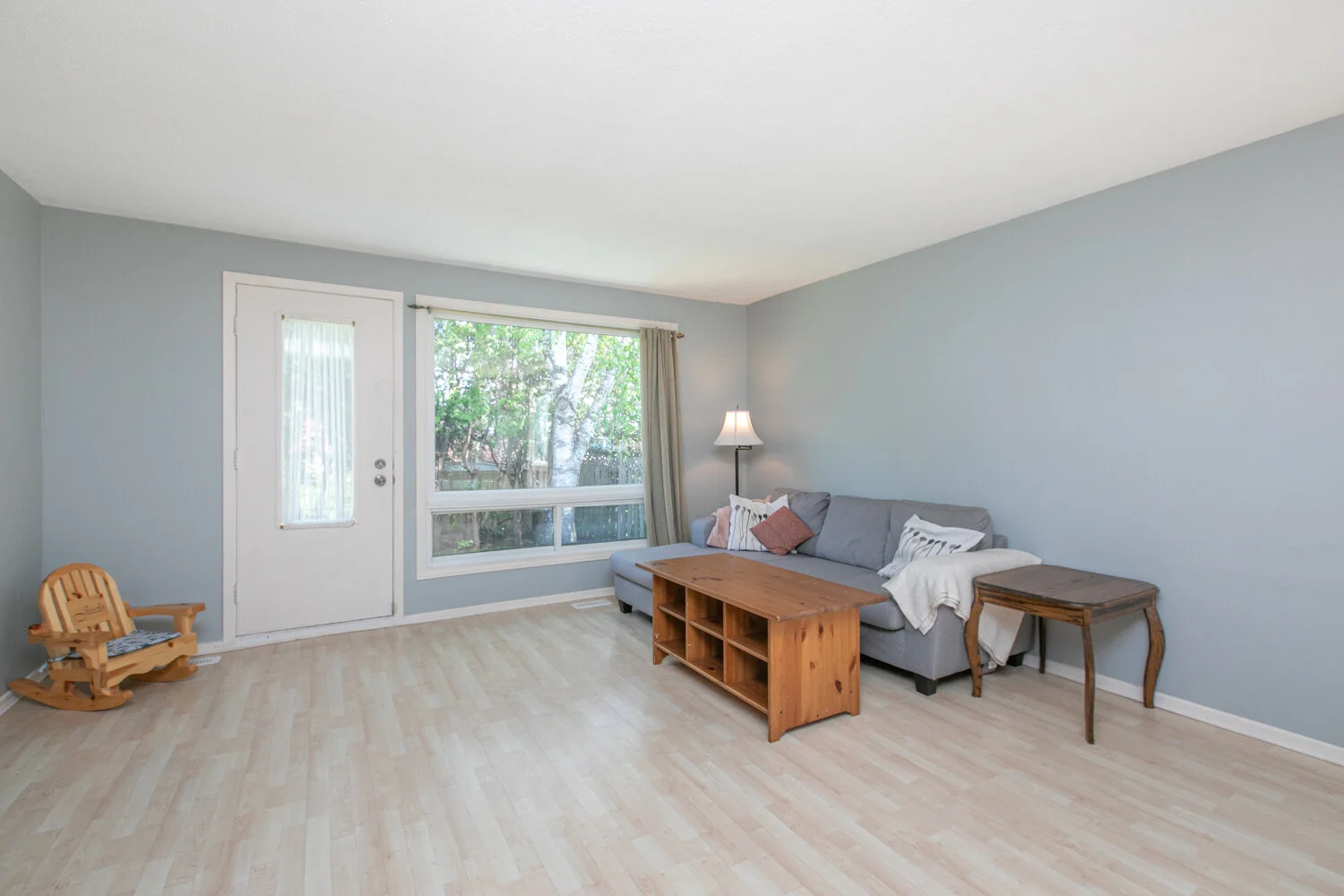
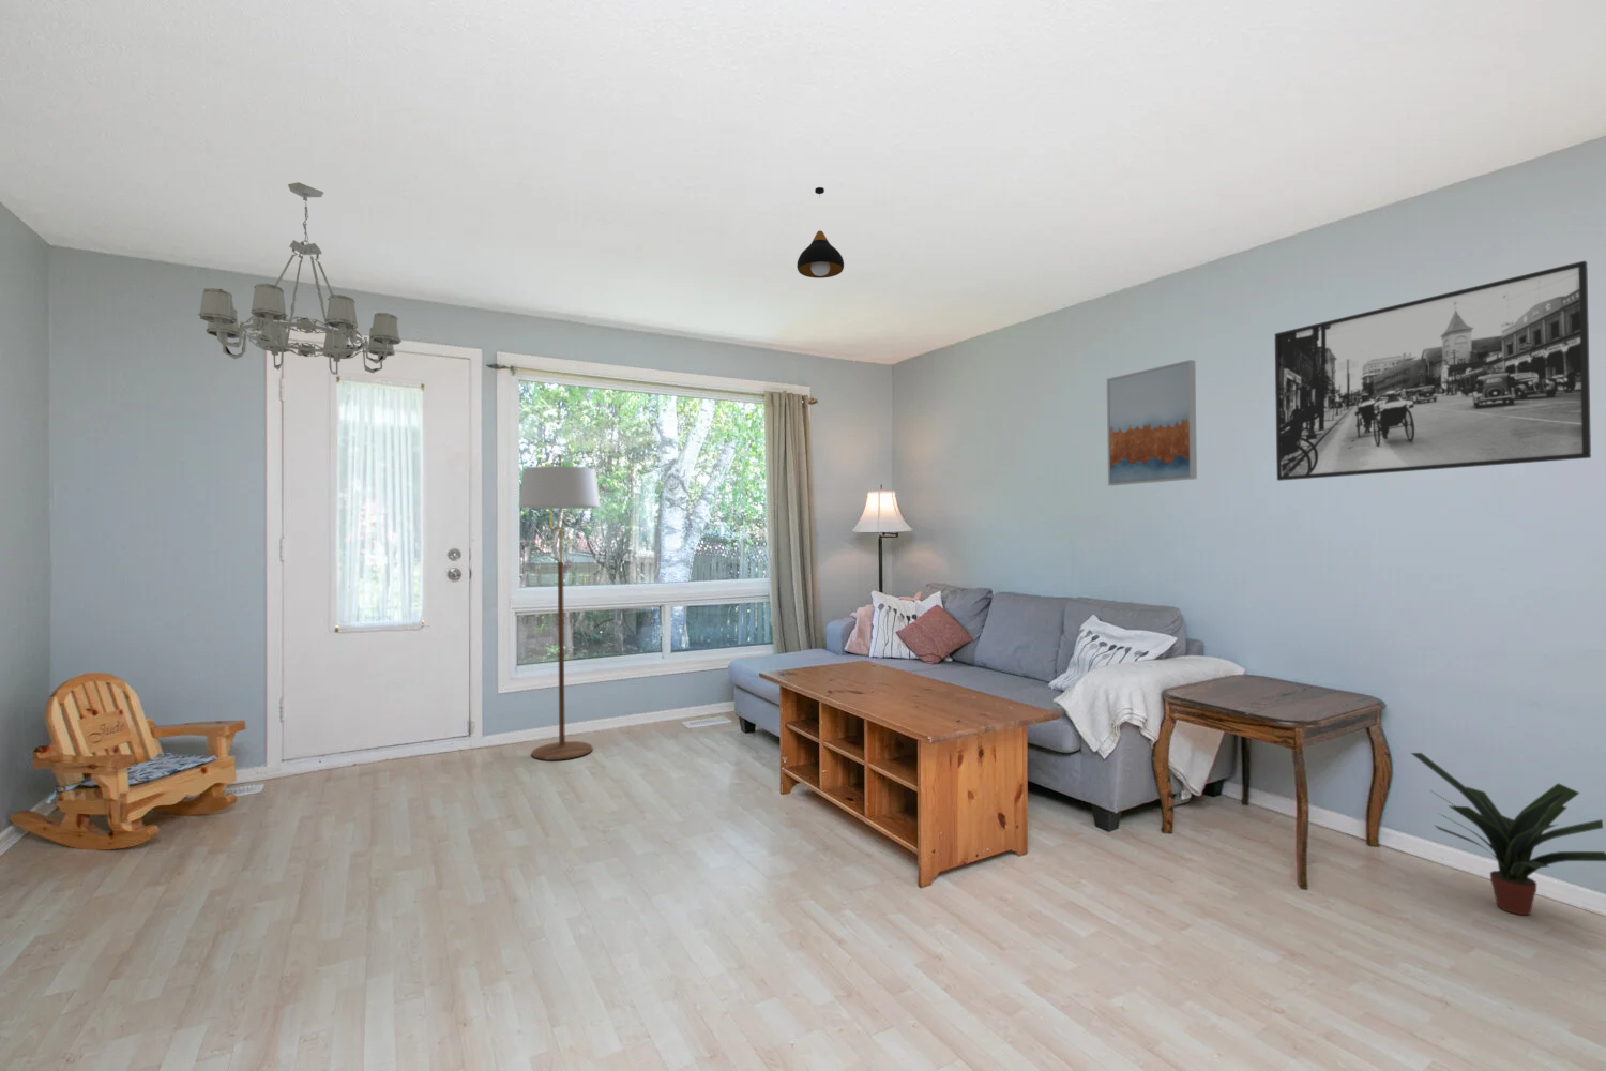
+ chandelier (299, 273)
+ wall art (1148, 427)
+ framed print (1409, 386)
+ floor lamp (559, 602)
+ potted plant (1502, 836)
+ pendant light (819, 232)
